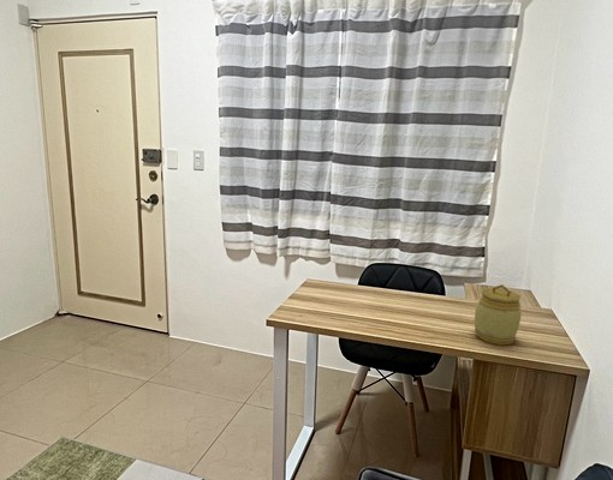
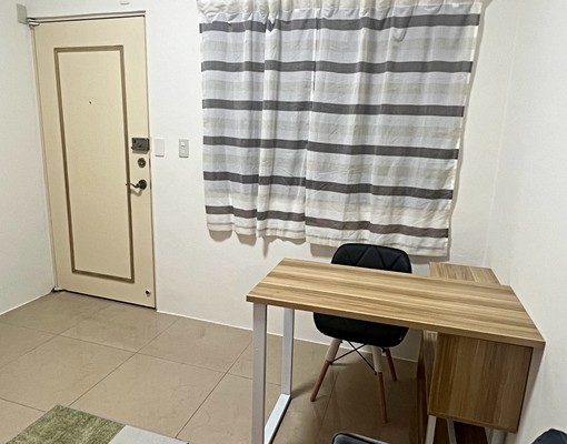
- jar (498, 311)
